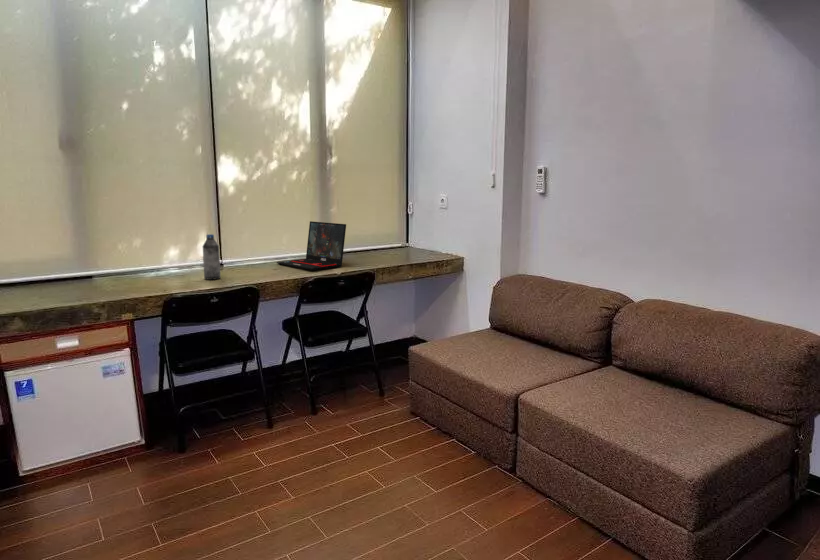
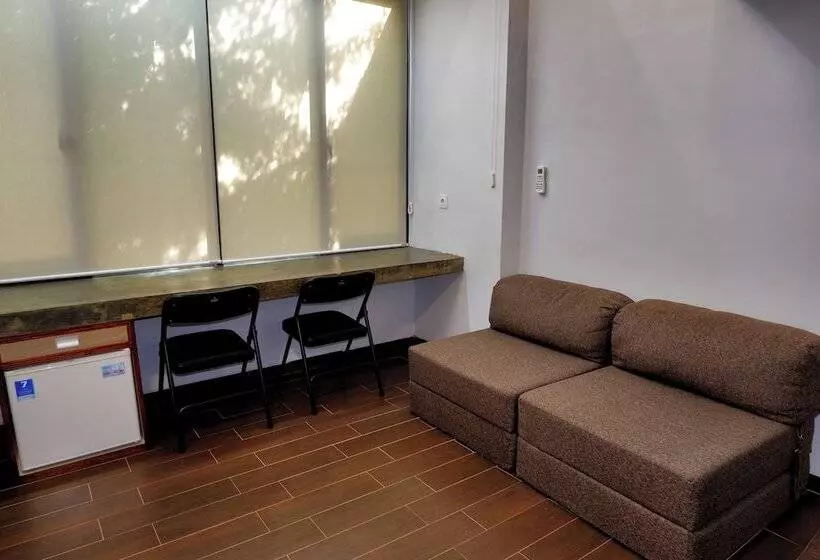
- water bottle (211, 256)
- laptop (310, 244)
